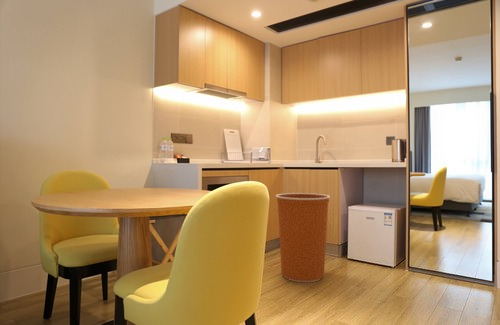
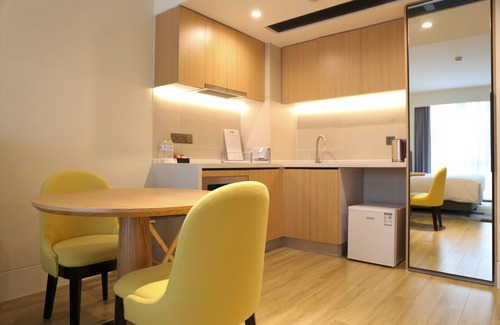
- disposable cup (302, 235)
